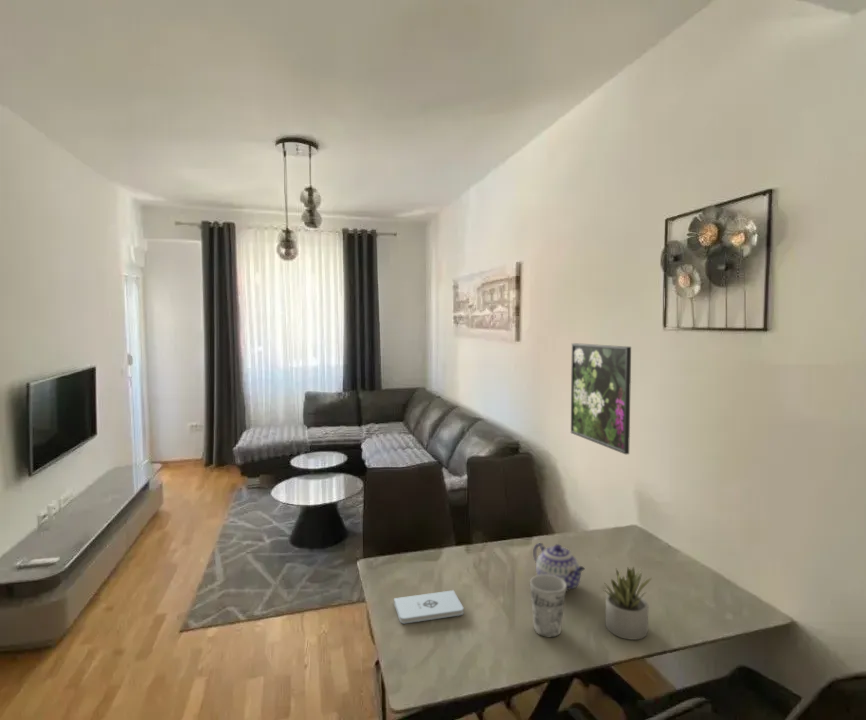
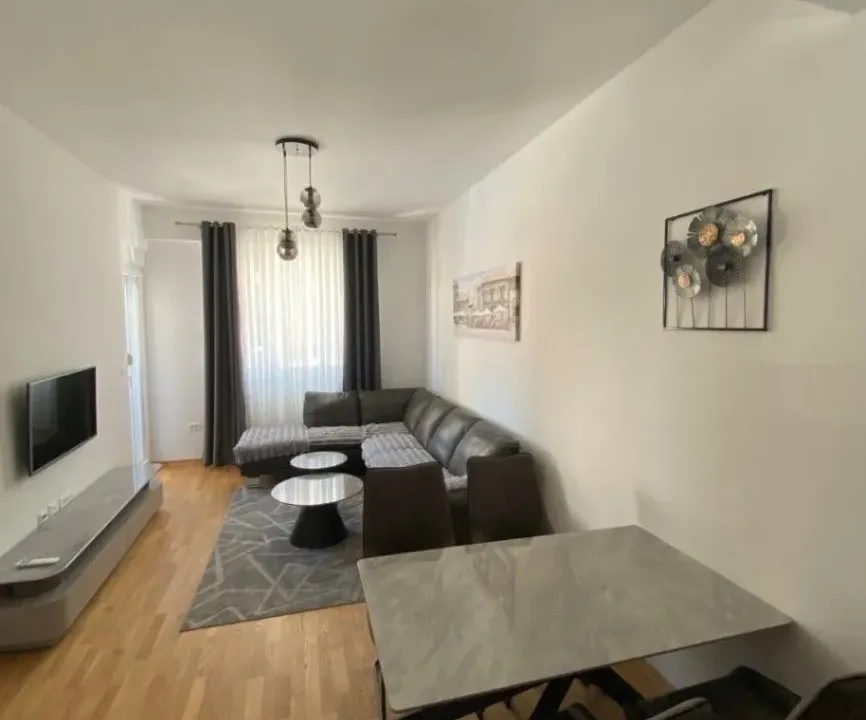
- notepad (428, 606)
- succulent plant (627, 597)
- teapot (557, 564)
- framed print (598, 394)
- cup (547, 606)
